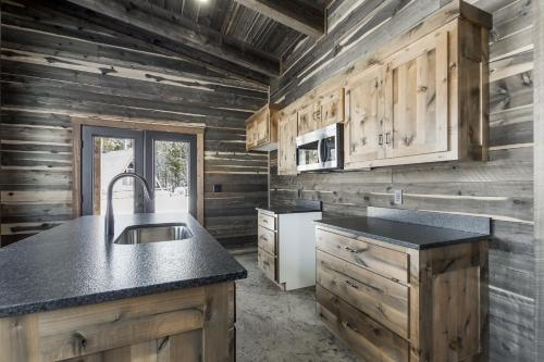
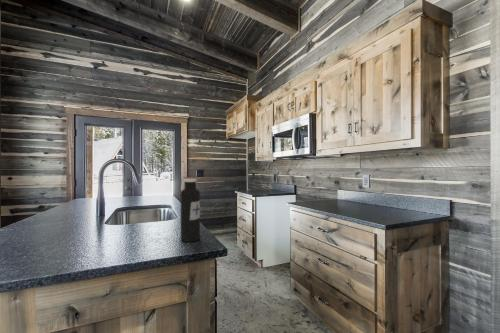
+ water bottle (190, 208)
